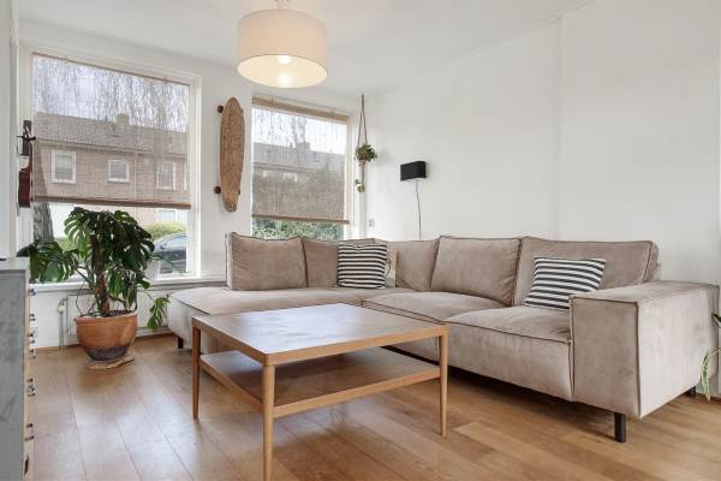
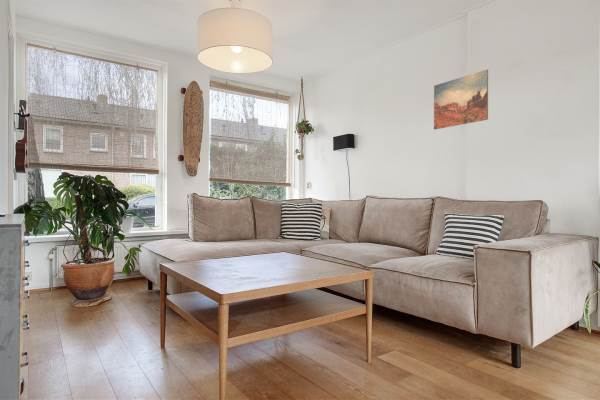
+ wall art (459, 101)
